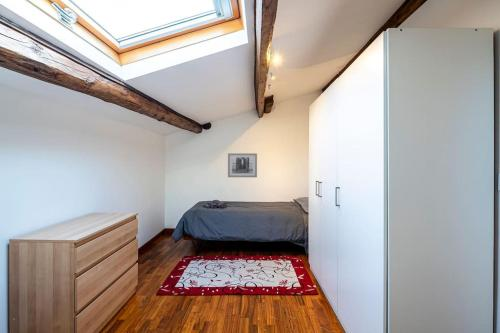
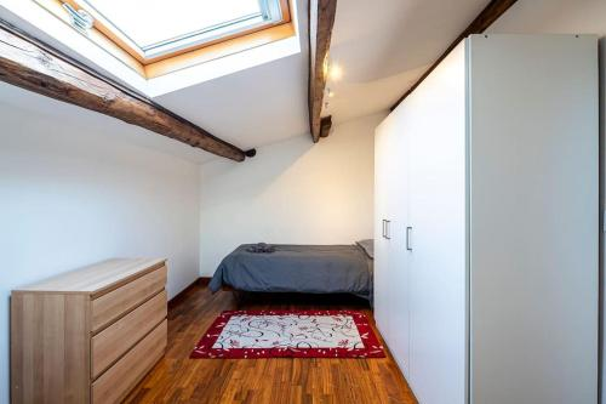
- wall art (242, 165)
